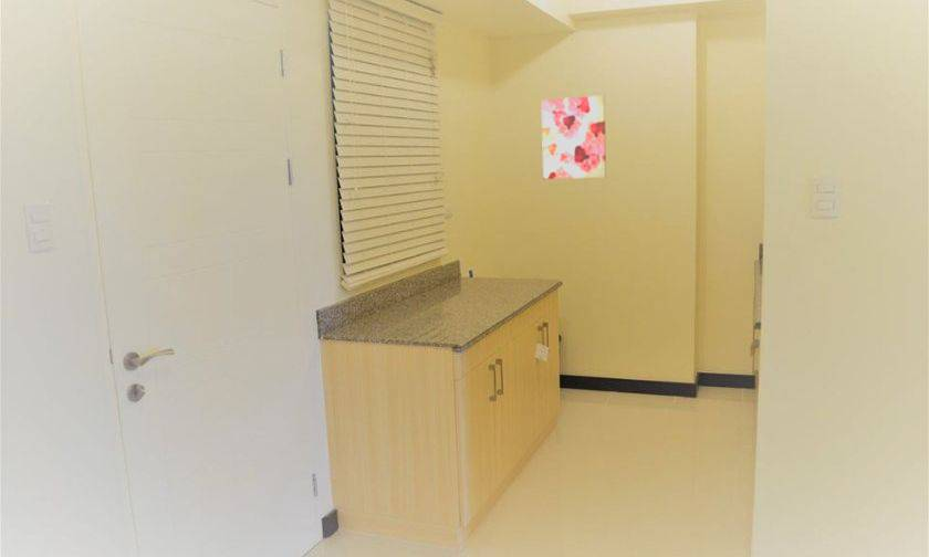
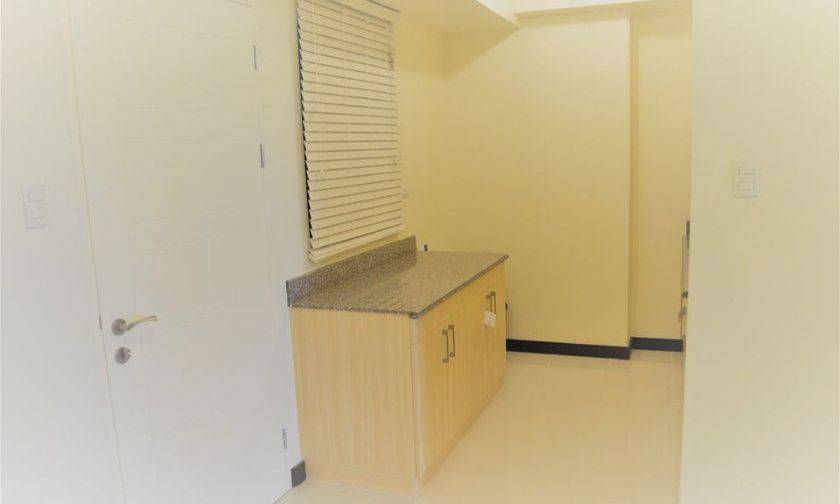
- wall art (573, 138)
